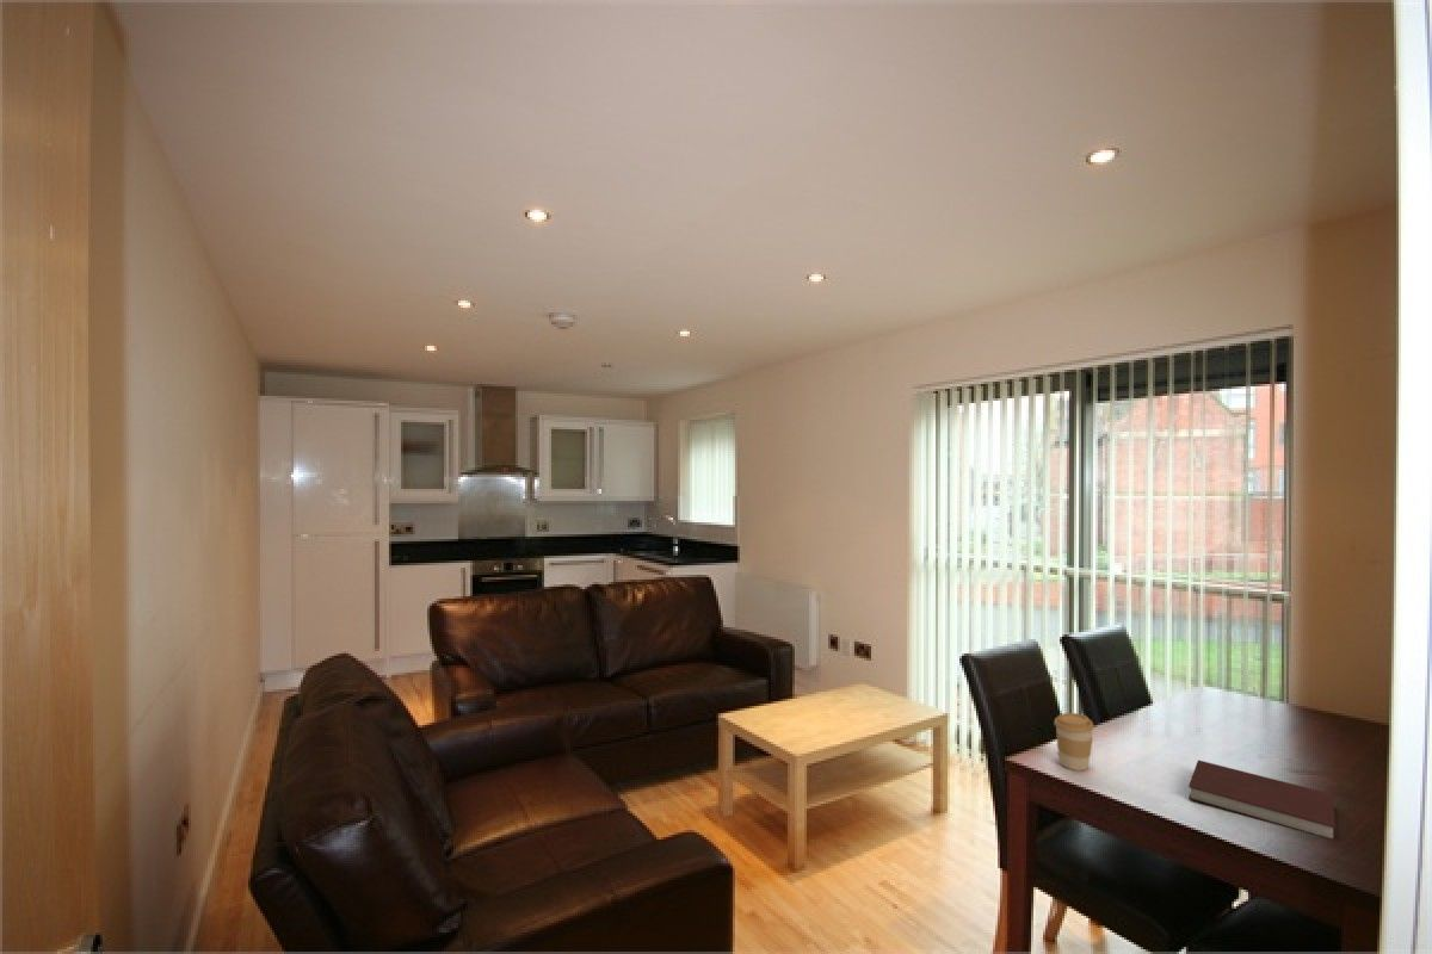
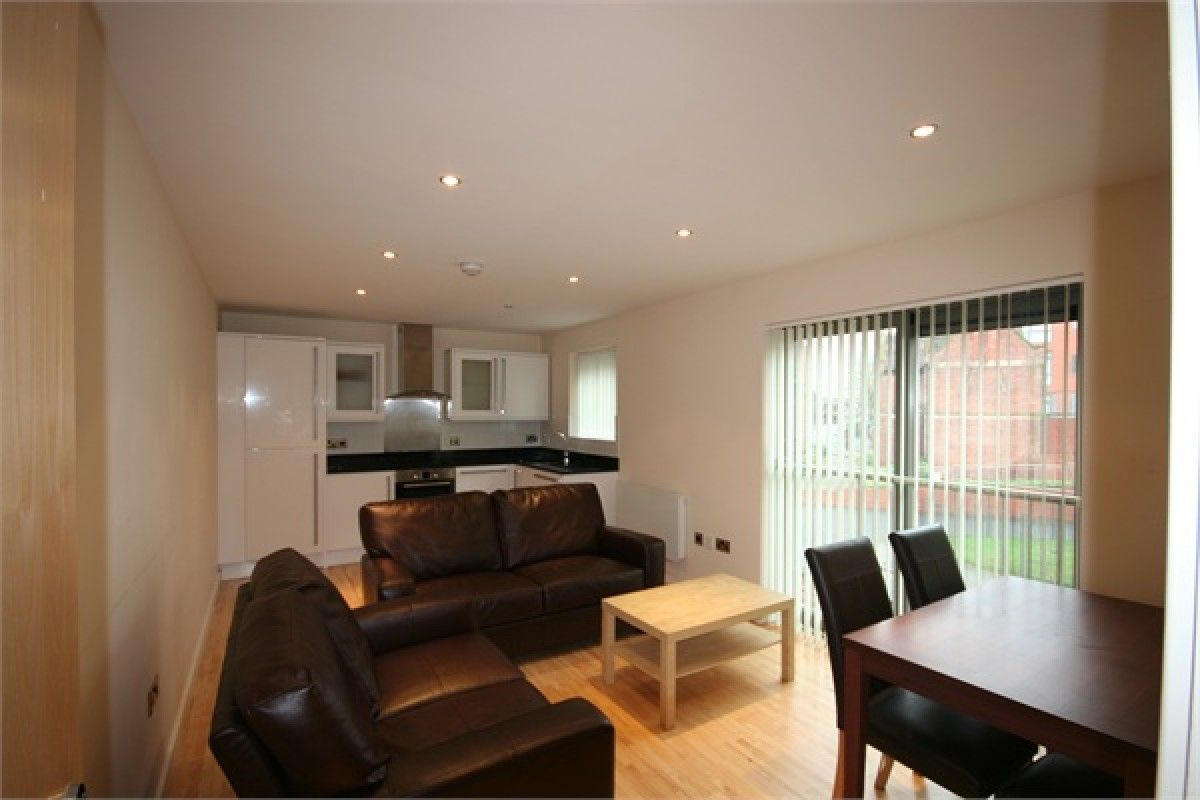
- notebook (1259, 795)
- coffee cup (1073, 739)
